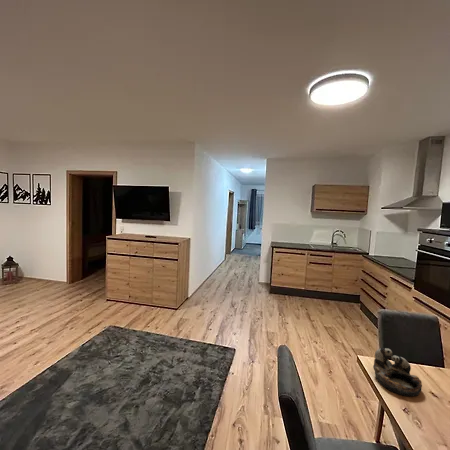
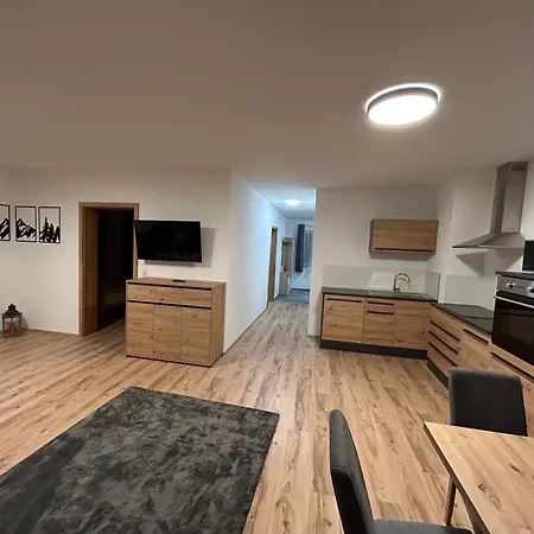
- bowl (398, 368)
